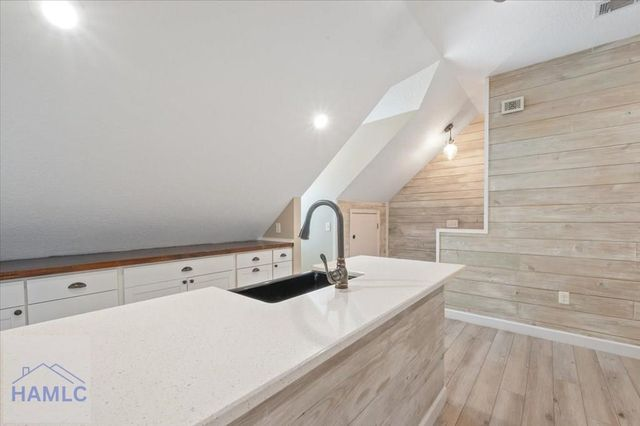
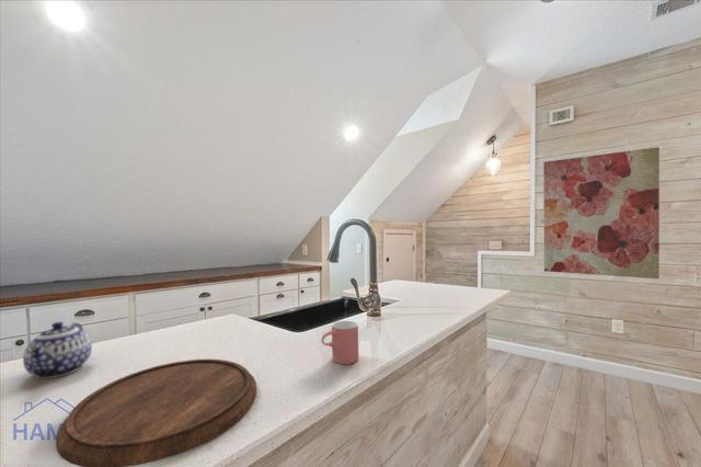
+ teapot (58, 346)
+ cup (340, 342)
+ wall art (596, 215)
+ cutting board (170, 398)
